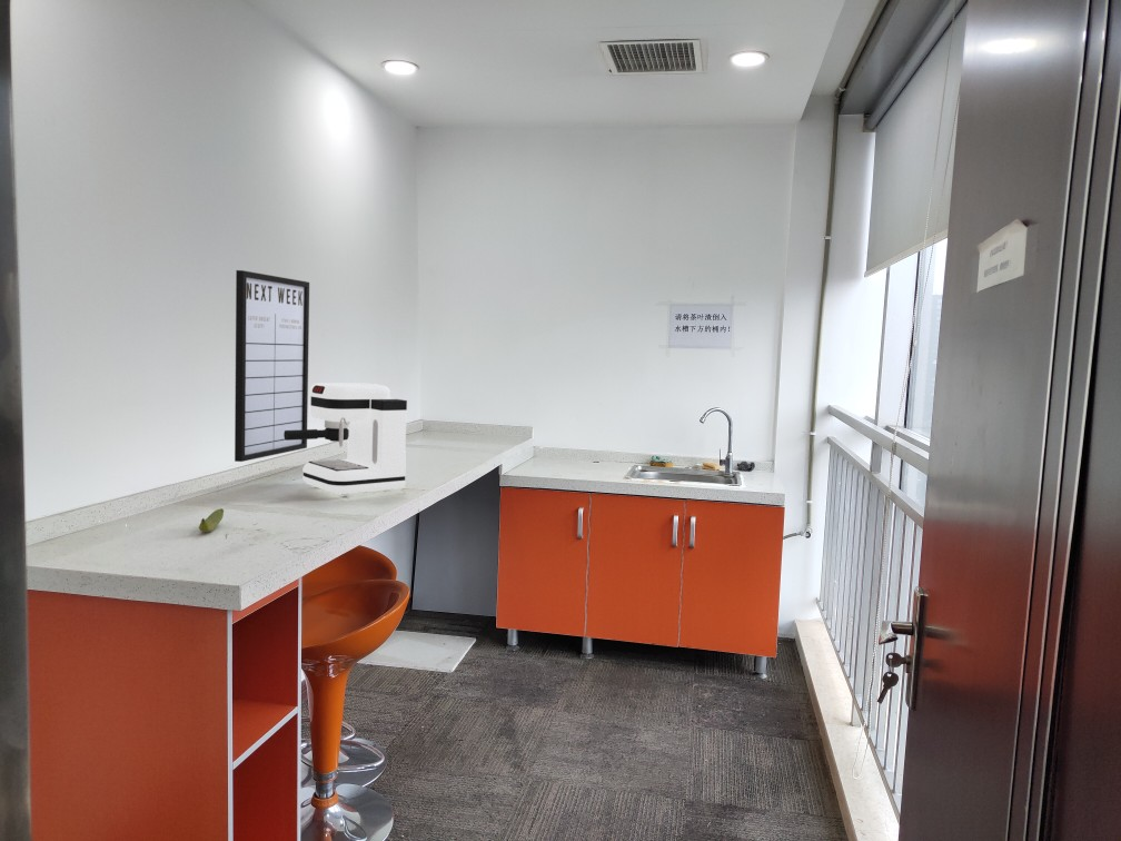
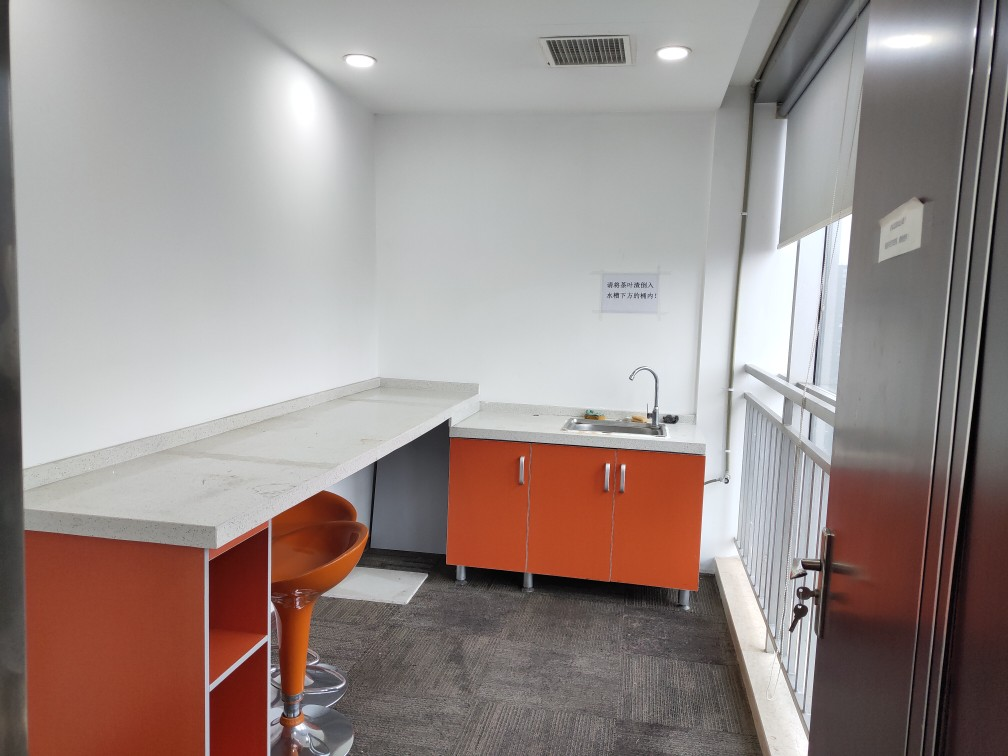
- banana (210, 521)
- writing board (274, 366)
- coffee maker (351, 436)
